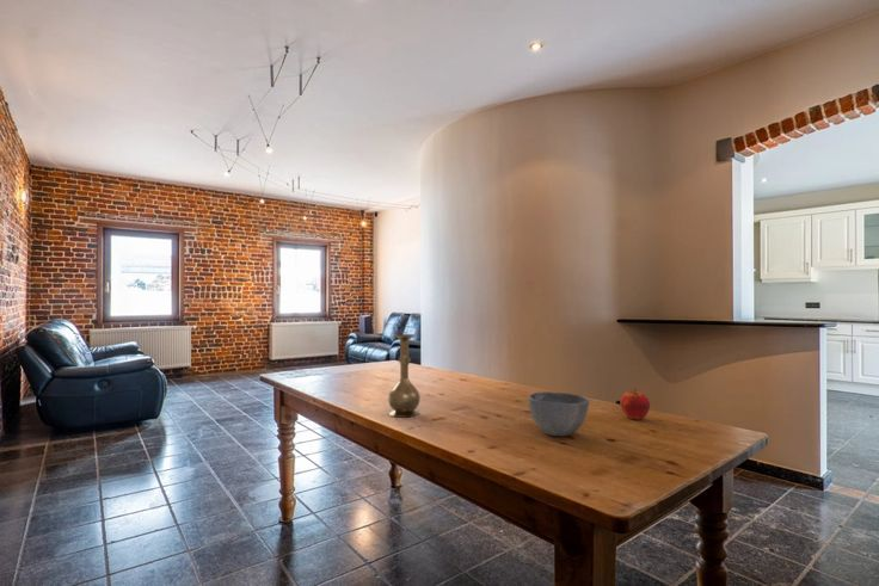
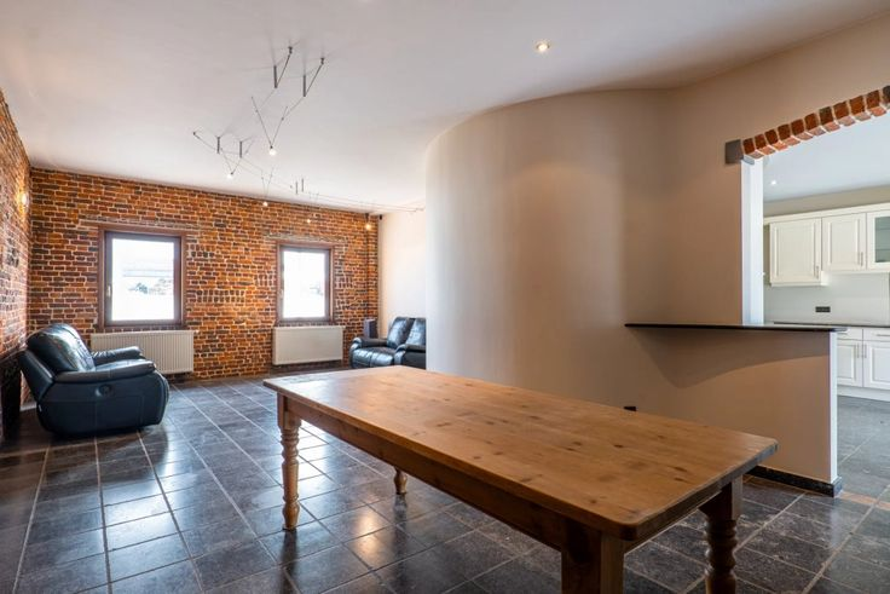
- bowl (558, 414)
- vase (404, 374)
- apple (634, 402)
